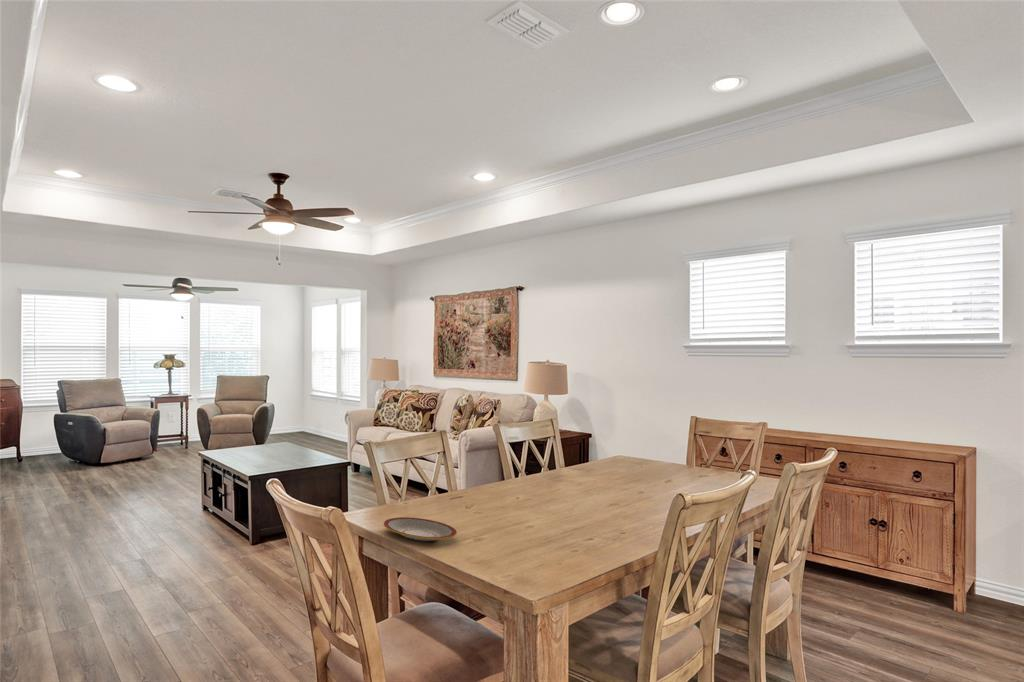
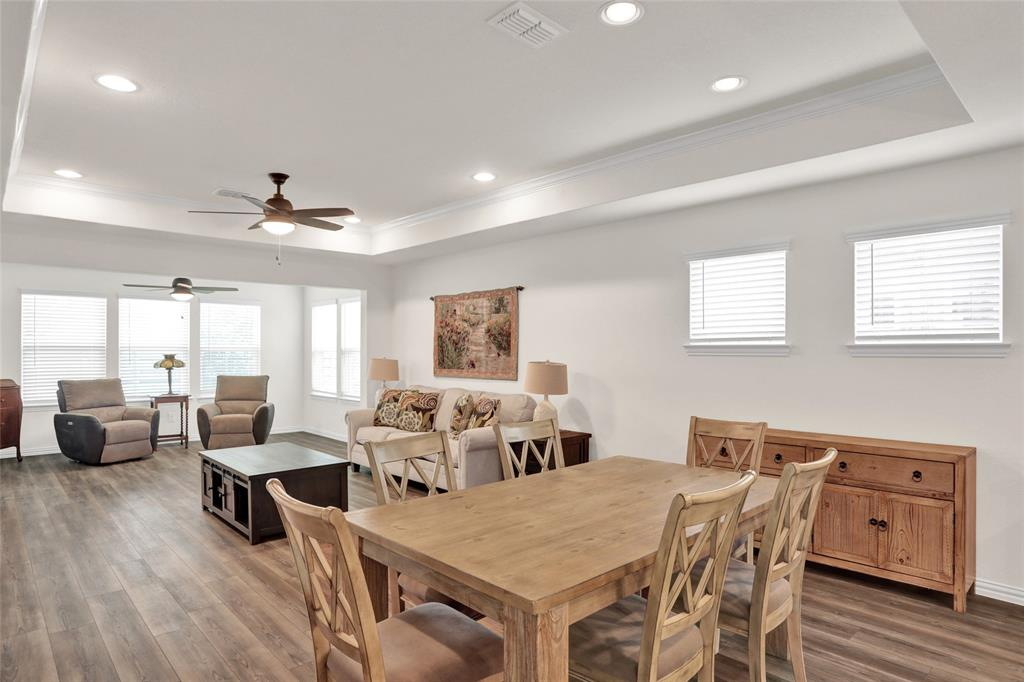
- plate (419, 531)
